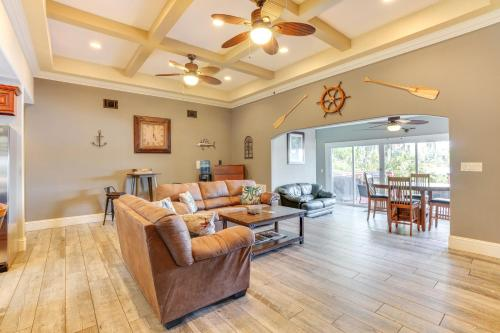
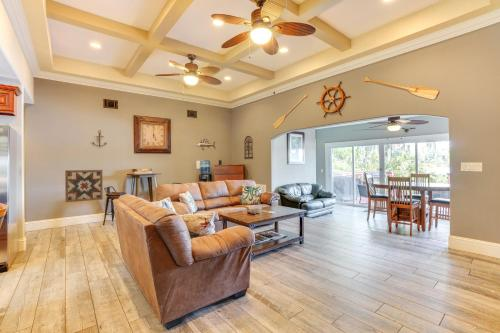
+ wall art (84, 185)
